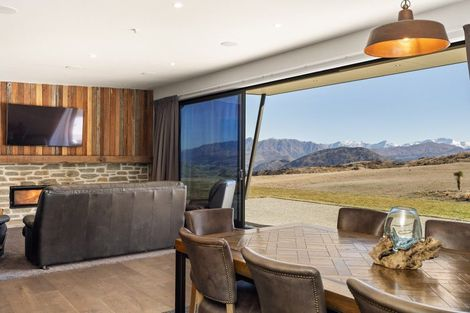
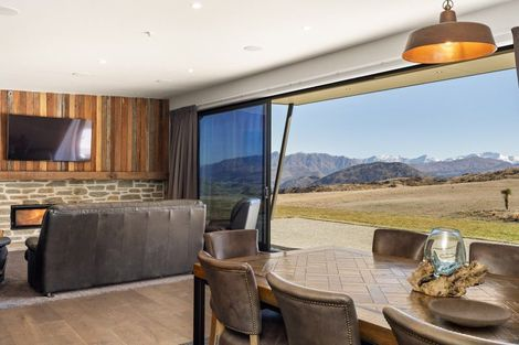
+ plate (468, 314)
